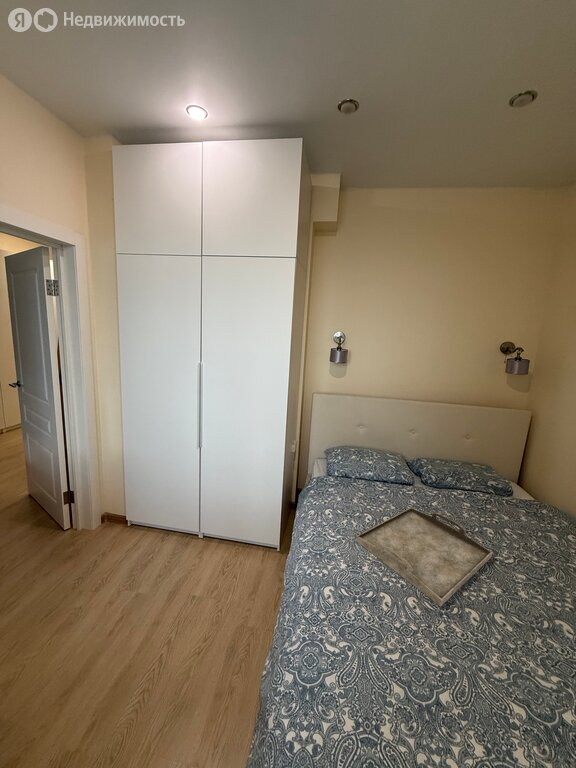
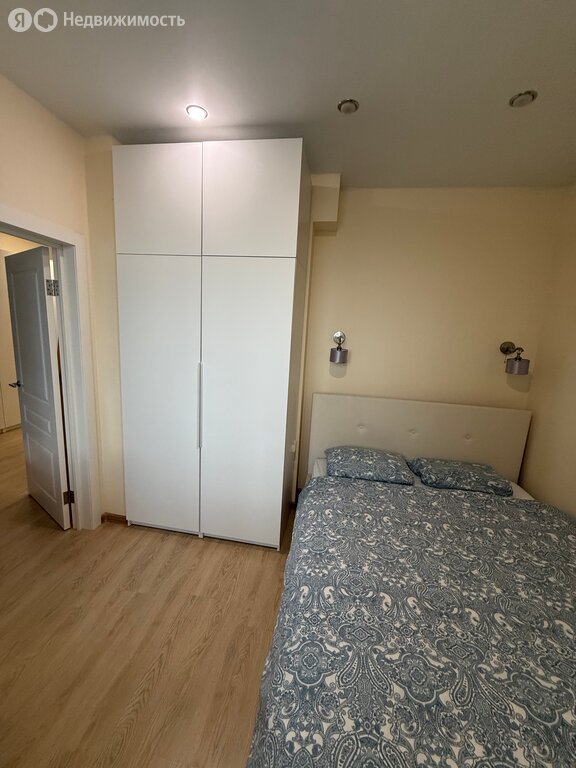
- serving tray (423, 541)
